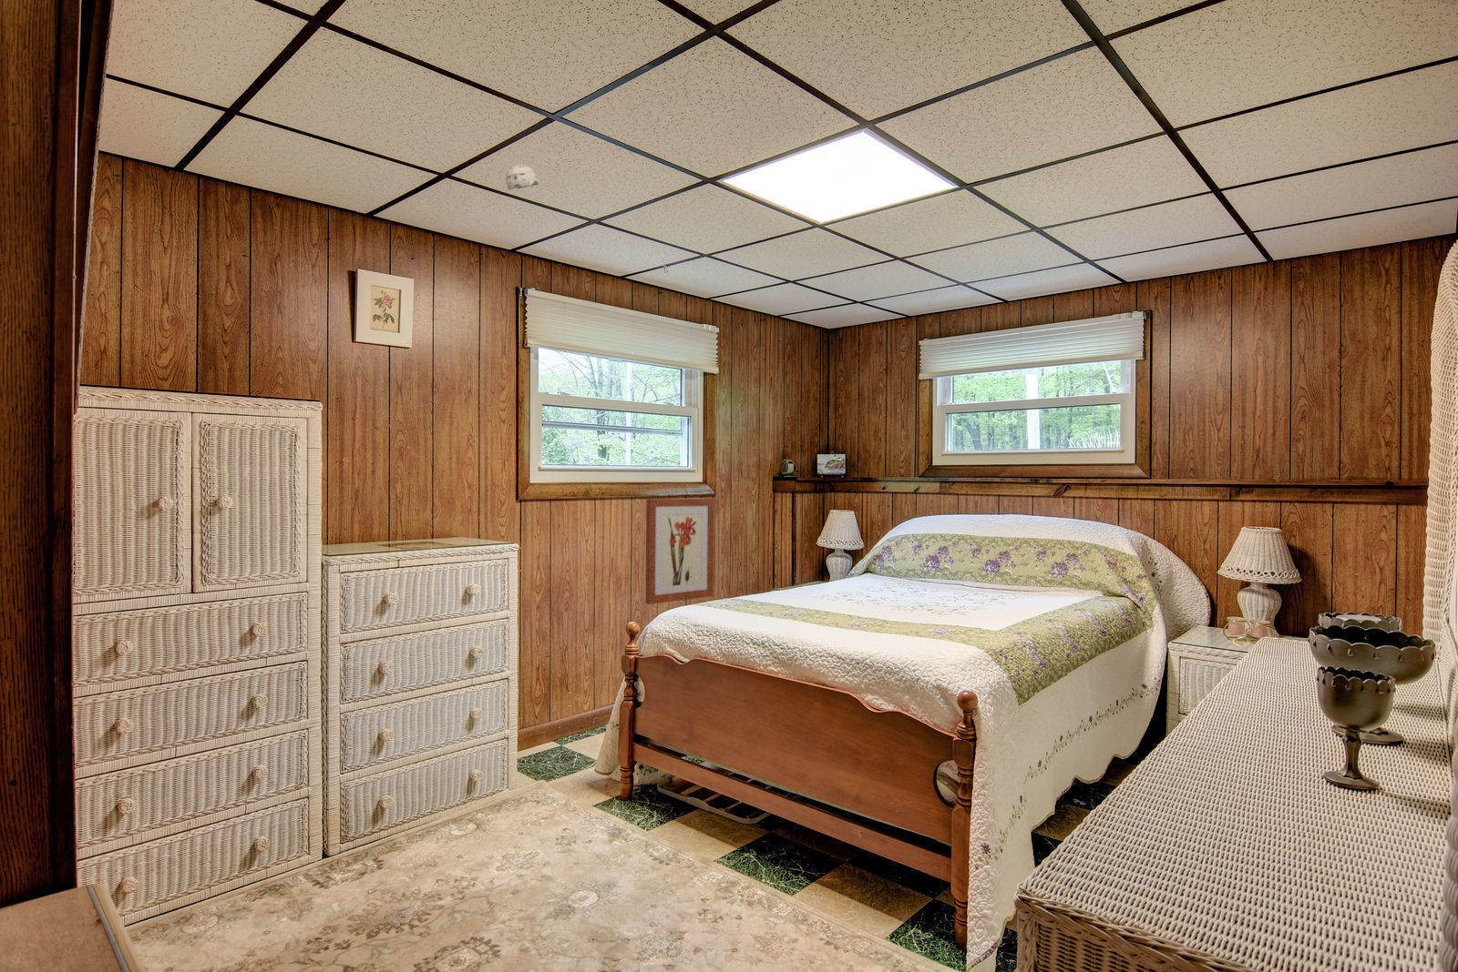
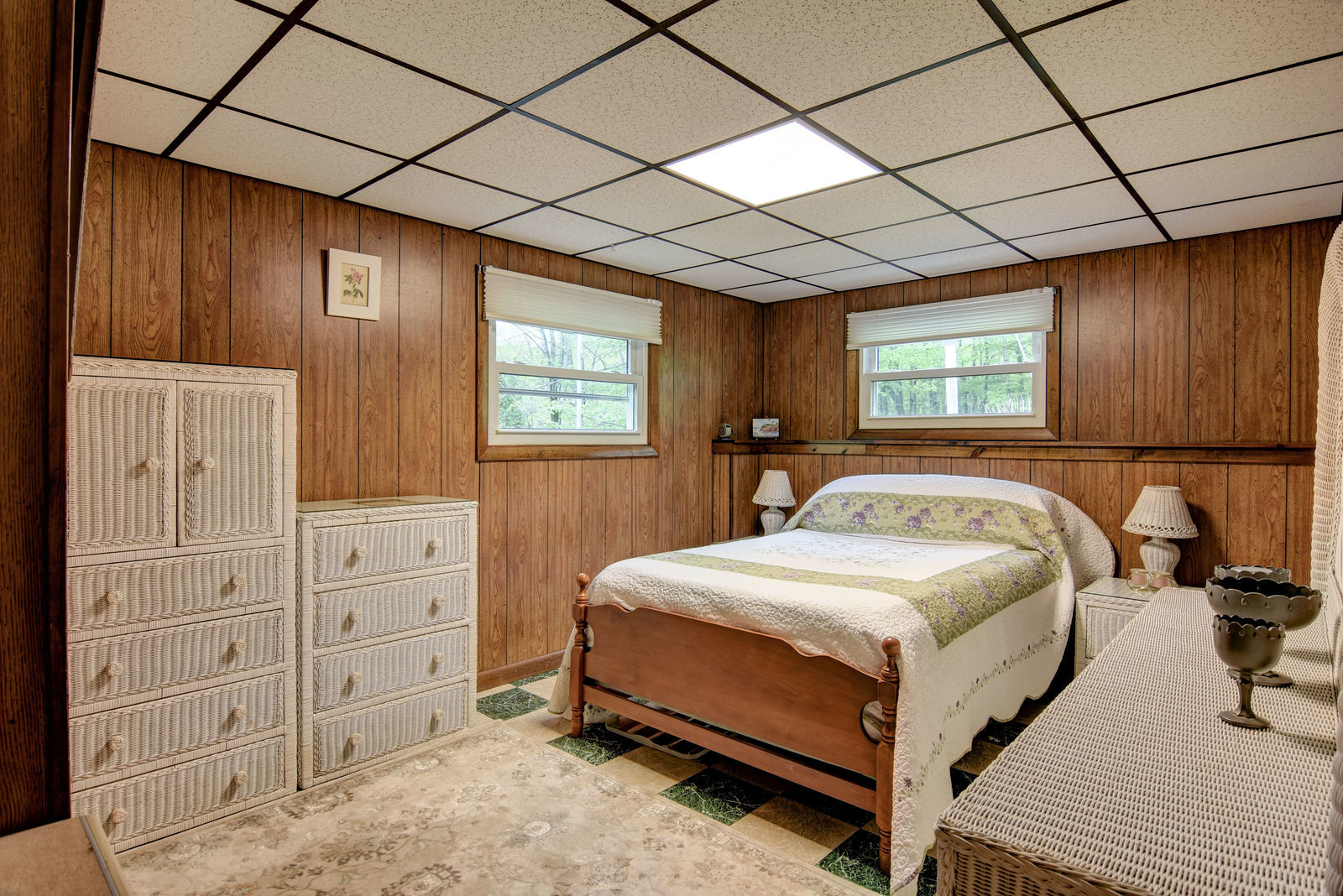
- wall art (681, 549)
- smoke detector (522, 180)
